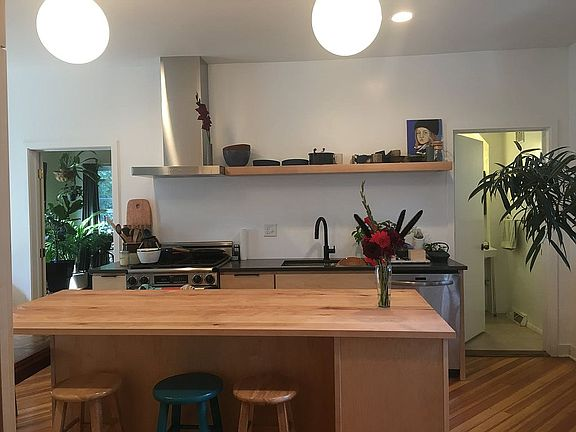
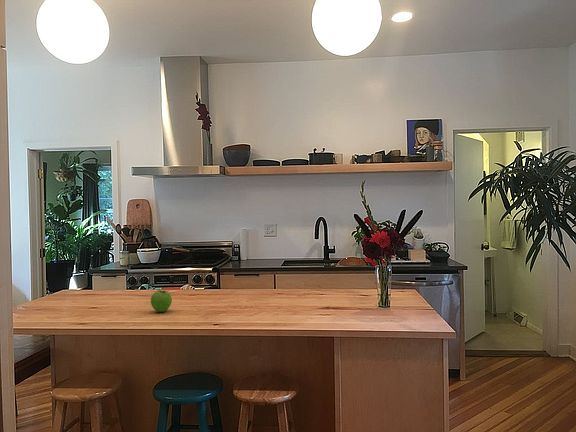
+ fruit (161, 300)
